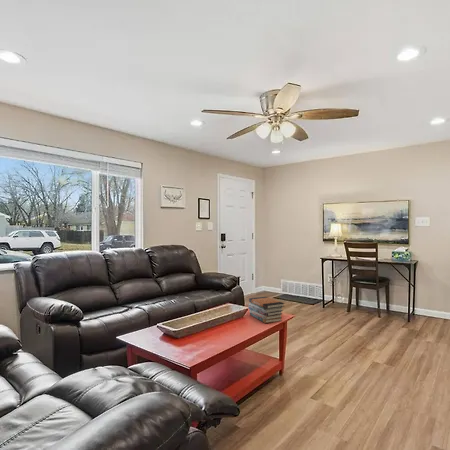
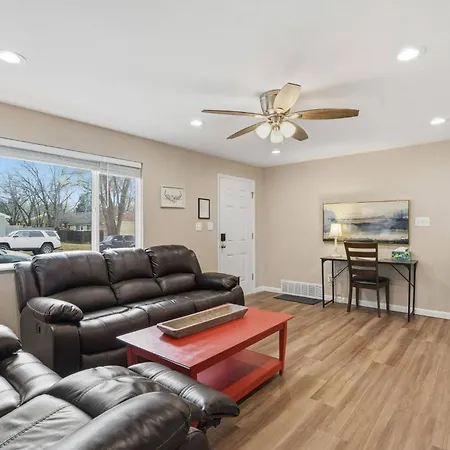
- book stack (265, 309)
